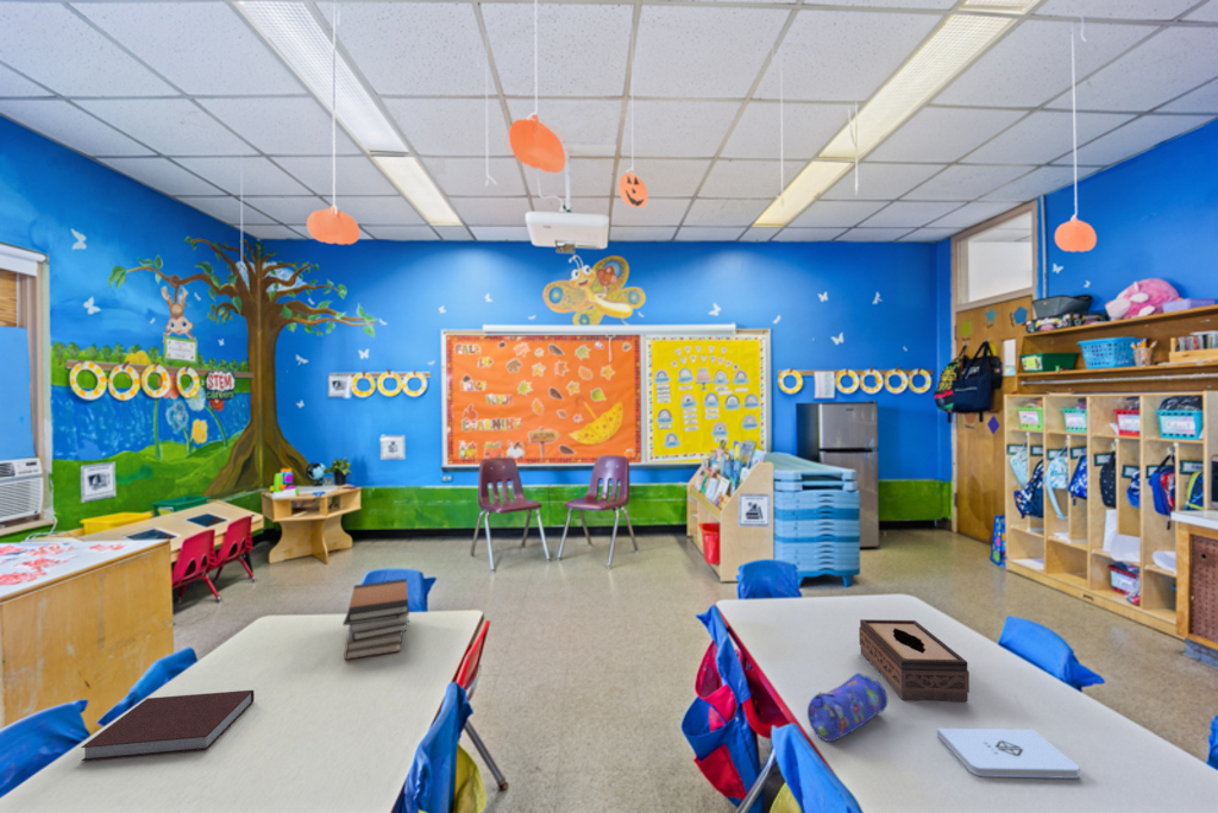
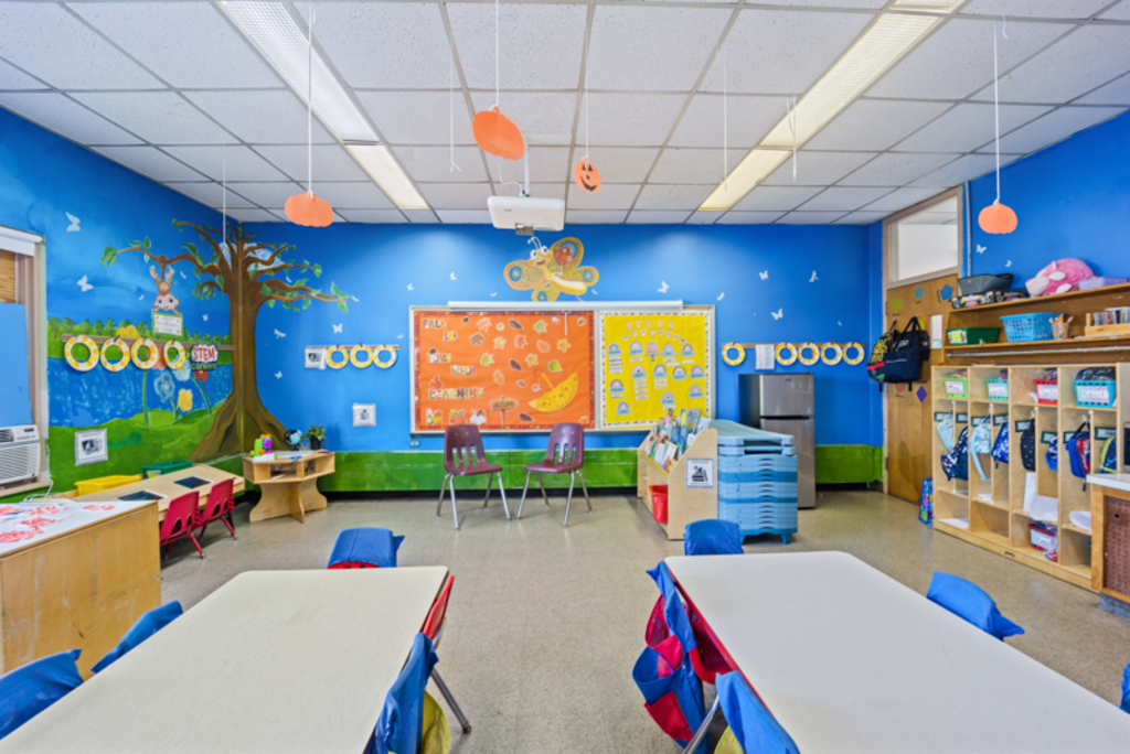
- notepad (1005, 751)
- tissue box (909, 656)
- pencil case (847, 704)
- book stack (378, 615)
- notebook (175, 721)
